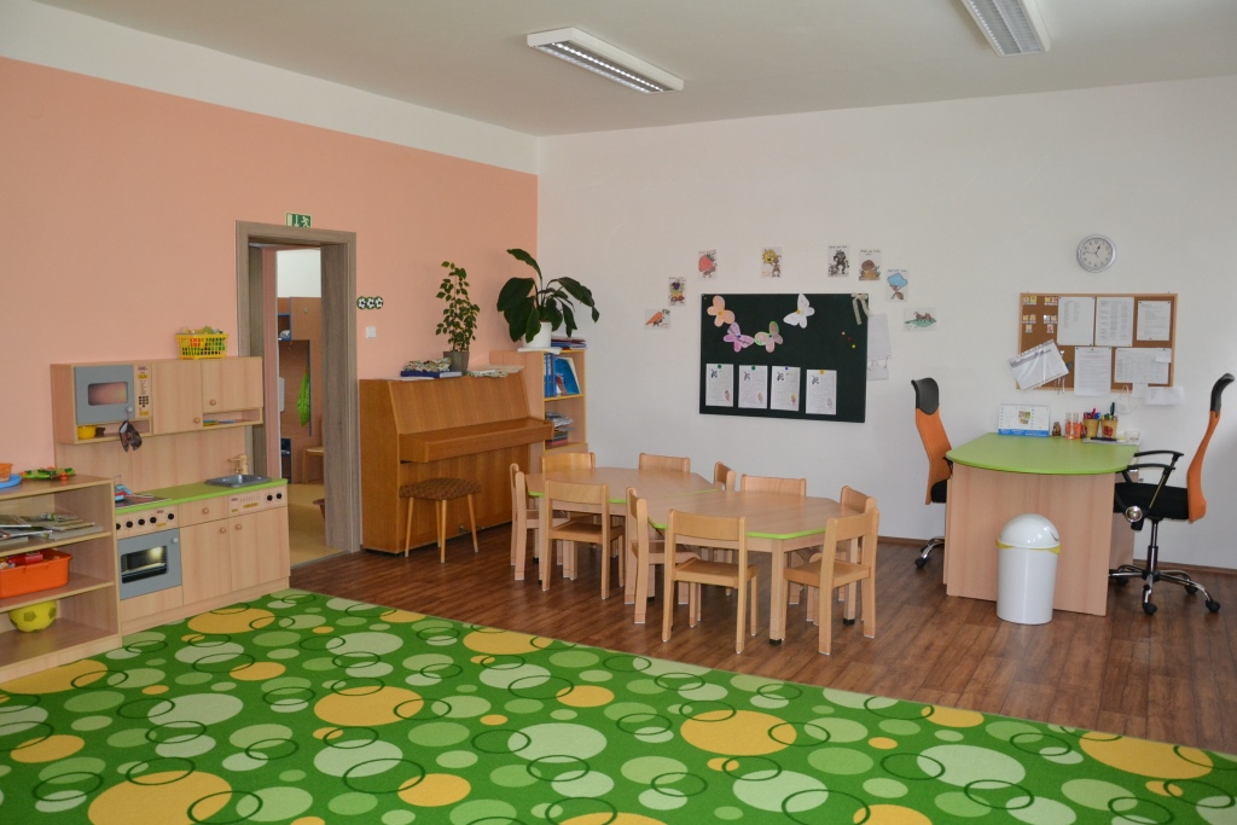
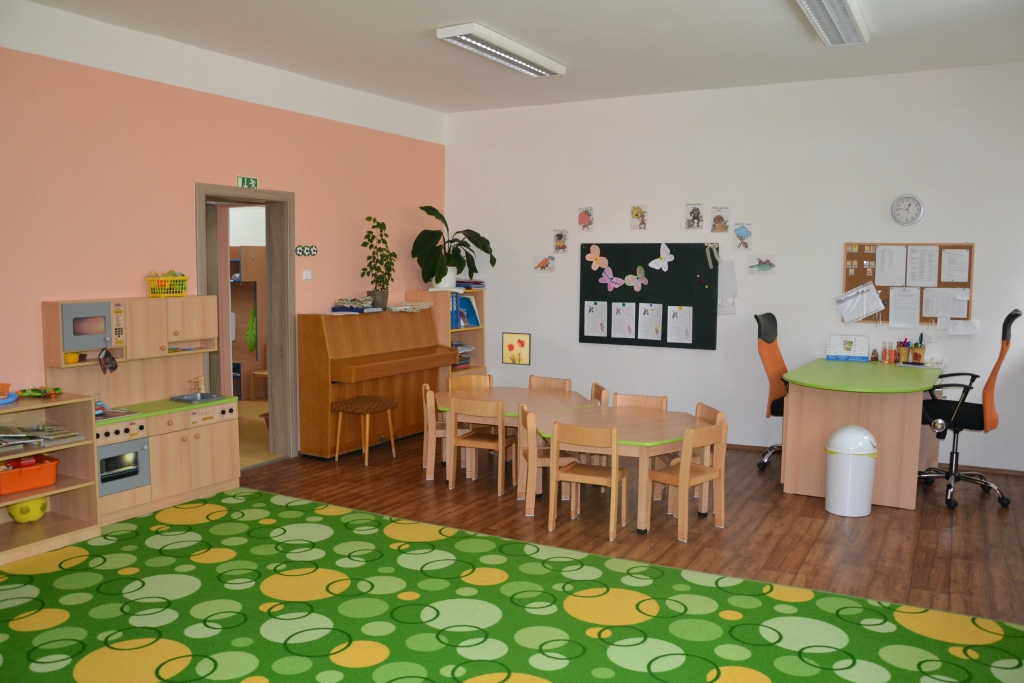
+ wall art (516, 348)
